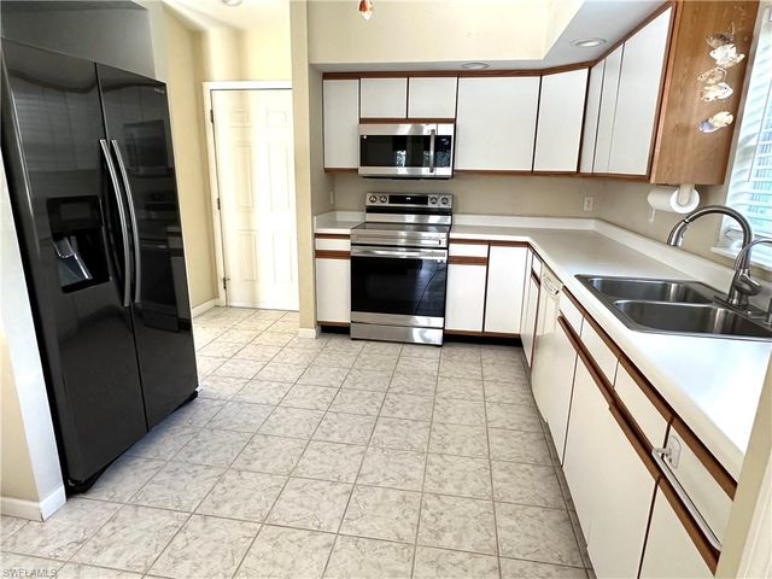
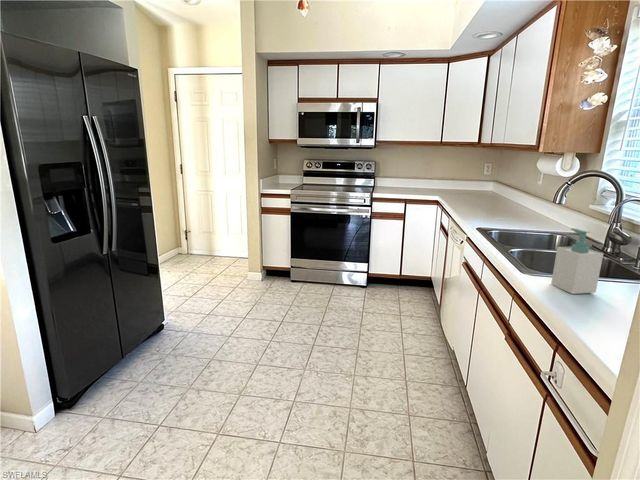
+ soap bottle (577, 260)
